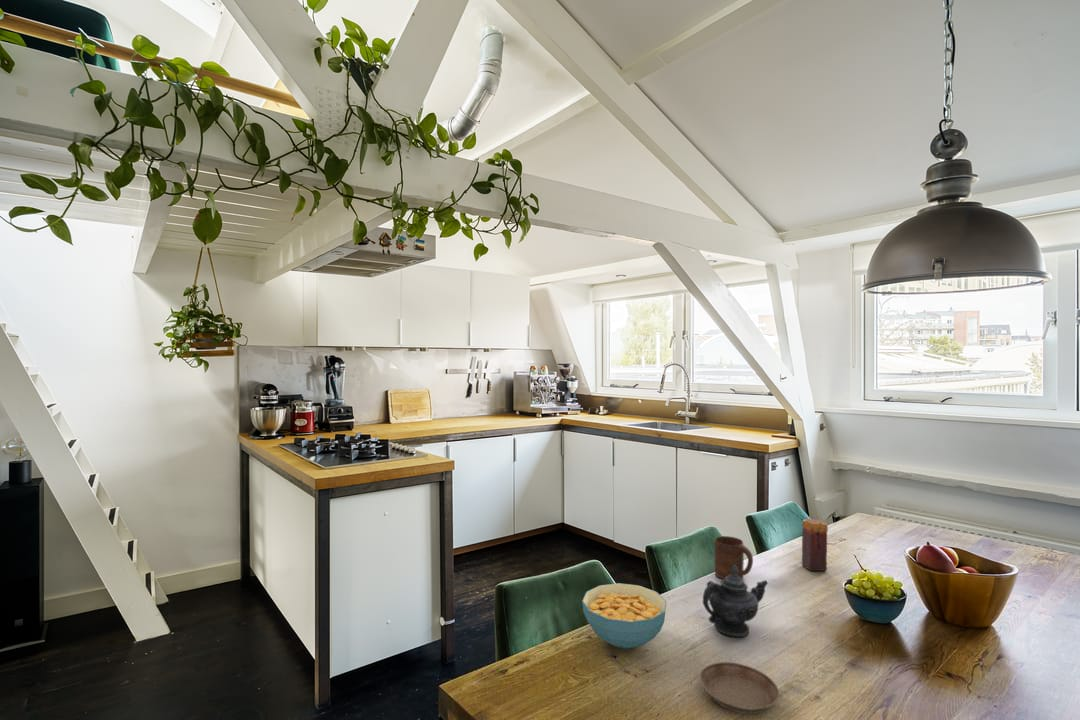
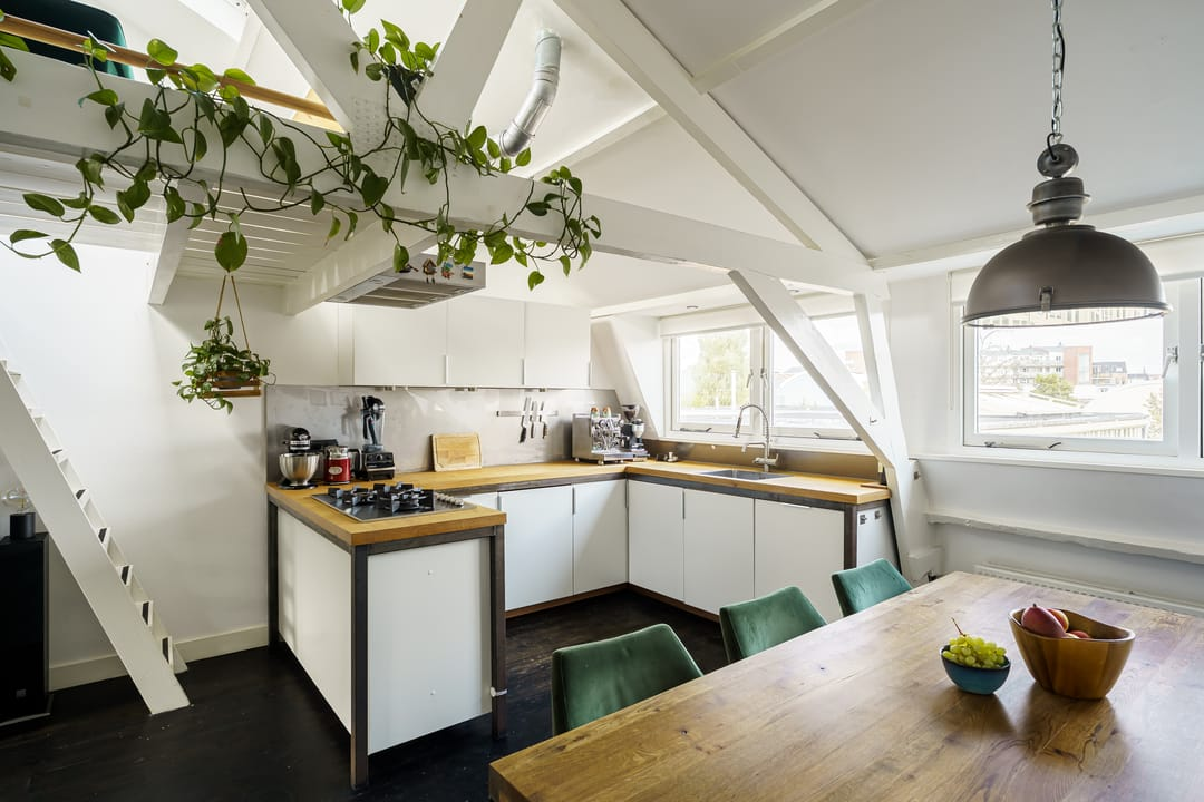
- teapot (735, 596)
- cereal bowl (624, 621)
- cup (733, 559)
- saucer (738, 689)
- candle (814, 544)
